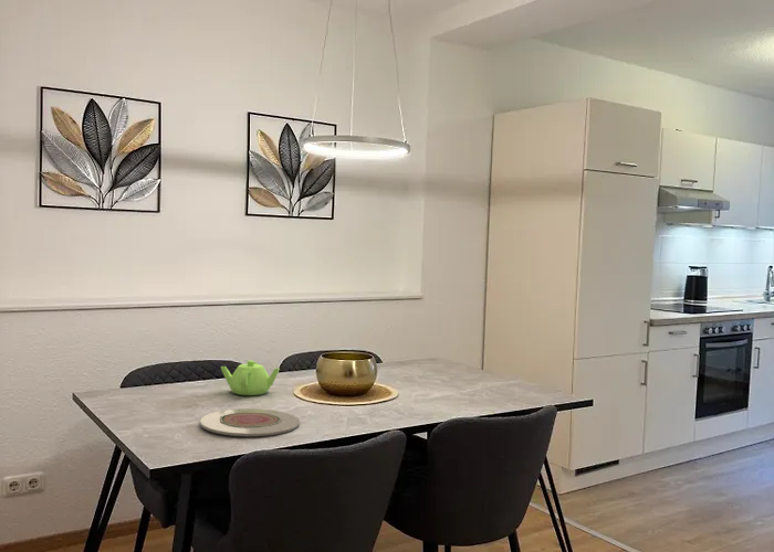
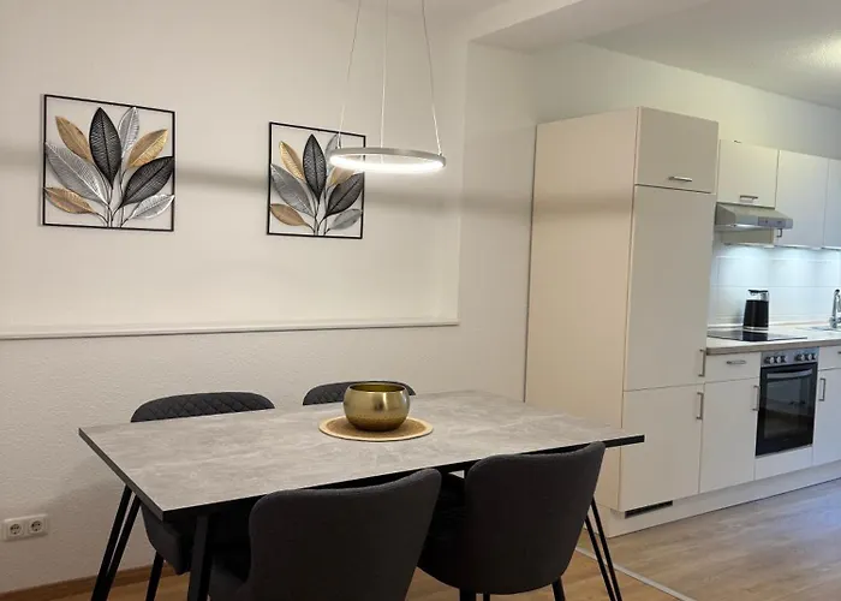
- plate (250, 421)
- teapot (250, 375)
